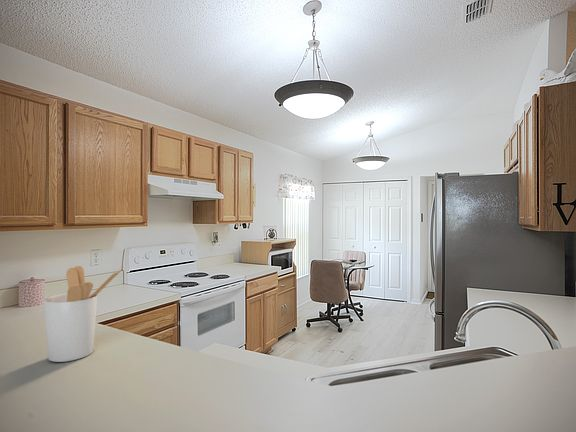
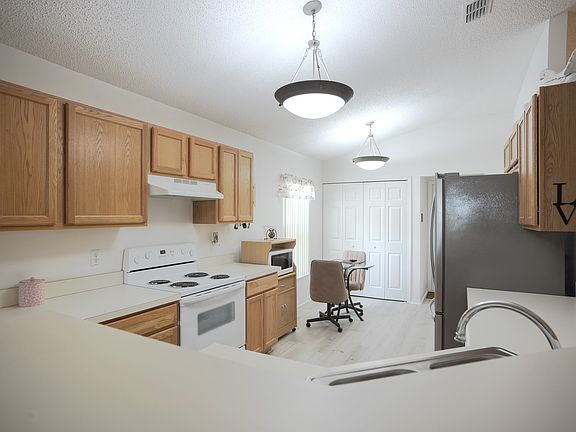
- utensil holder (85, 310)
